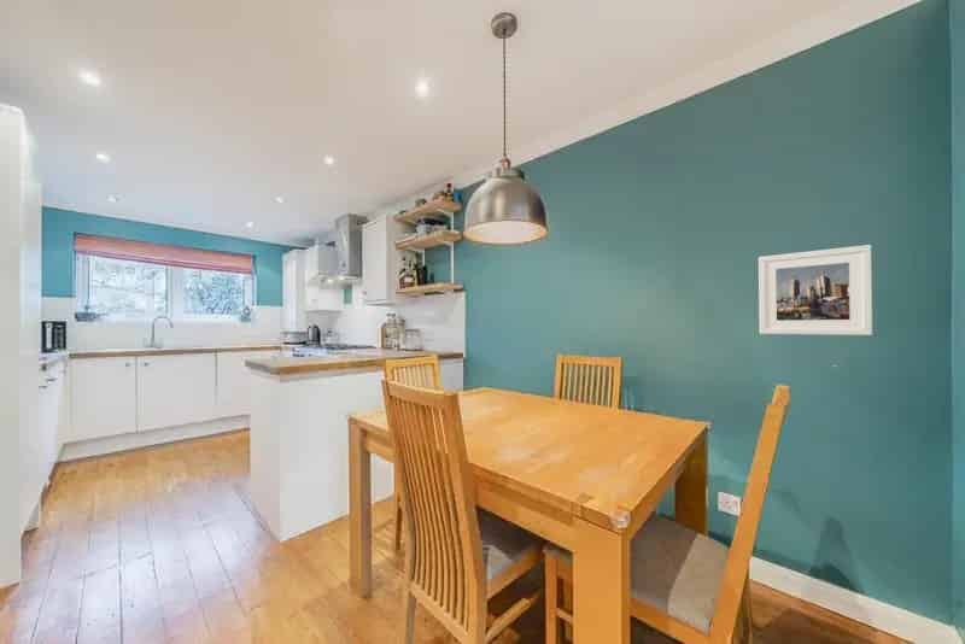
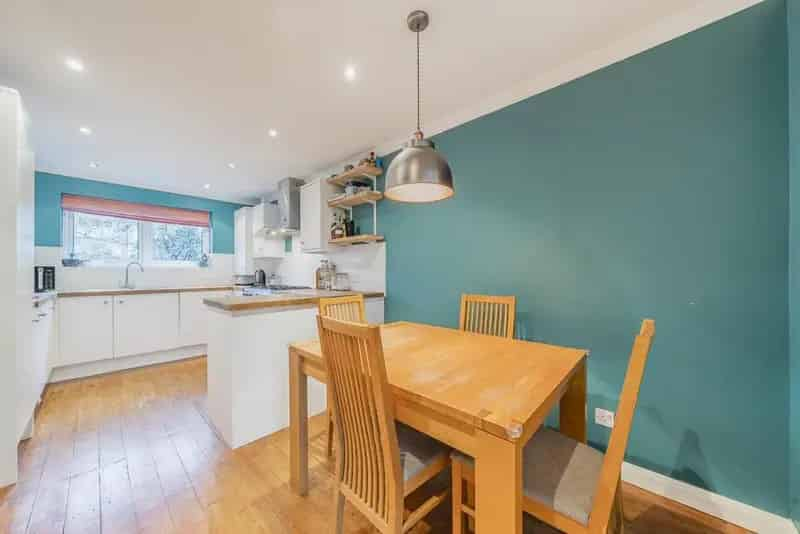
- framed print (811, 292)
